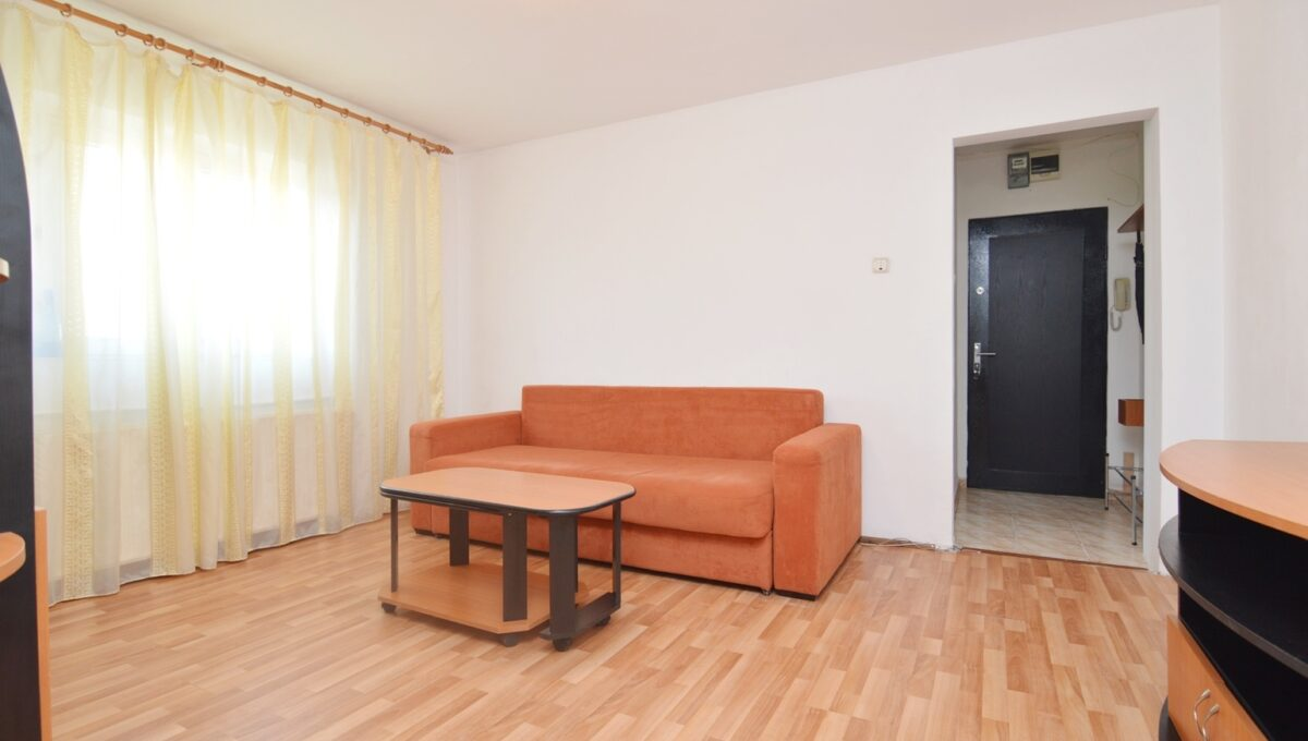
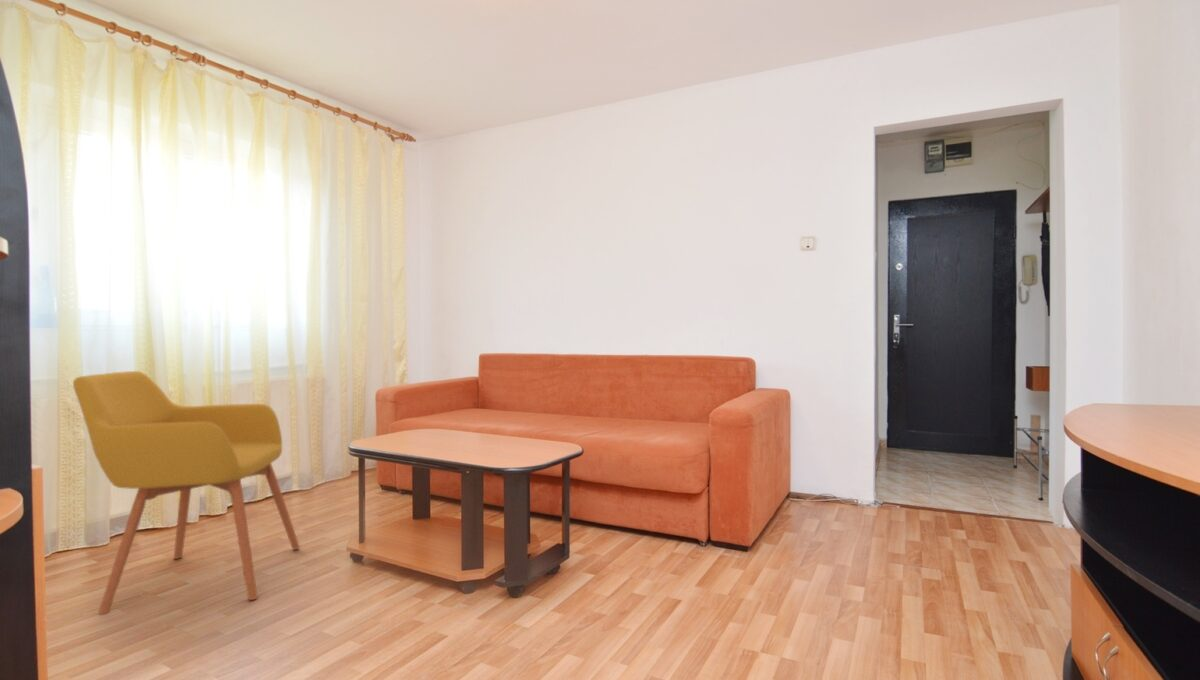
+ armchair (191, 475)
